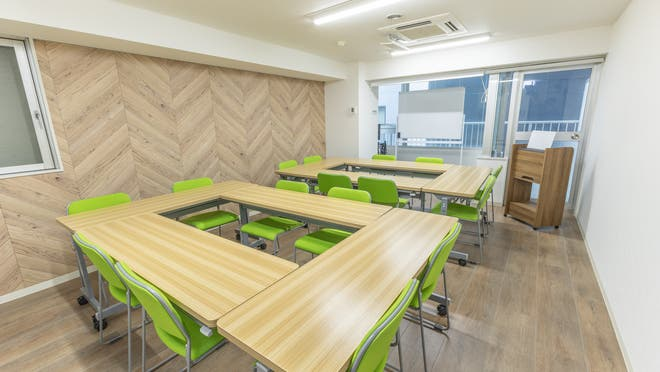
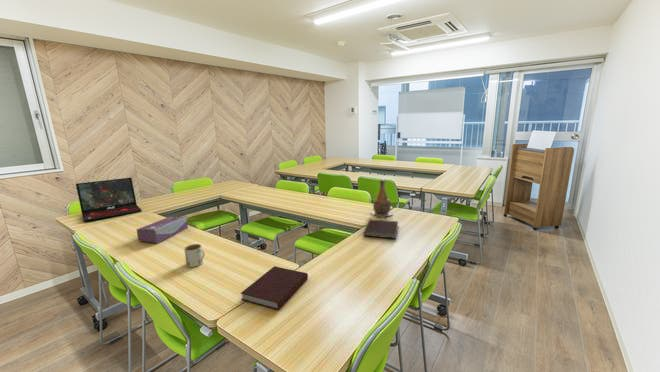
+ laptop (109, 198)
+ tissue box (163, 228)
+ mug (196, 255)
+ bottle (381, 197)
+ notebook (276, 285)
+ notebook (381, 228)
